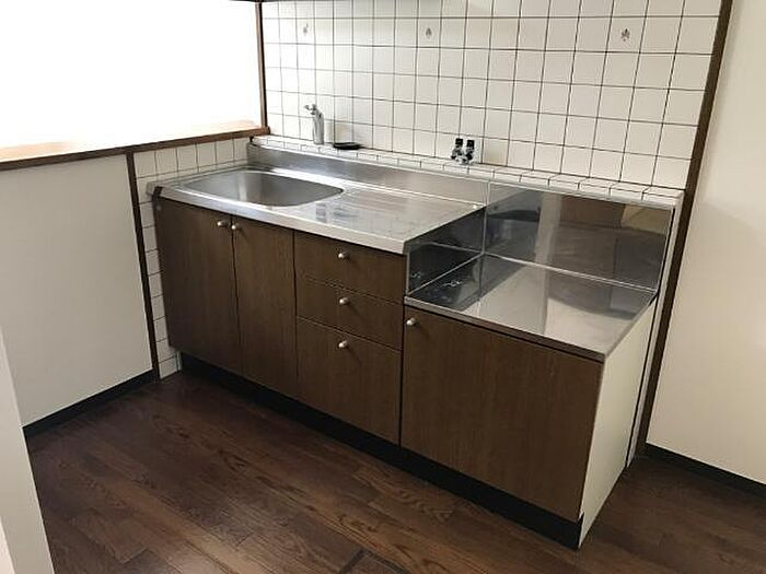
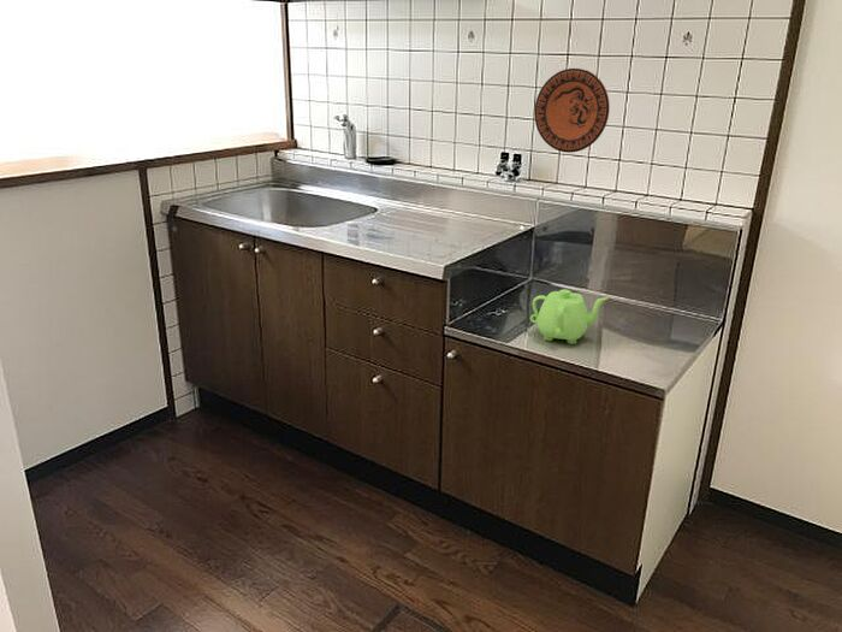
+ decorative plate (570, 111)
+ teakettle (568, 314)
